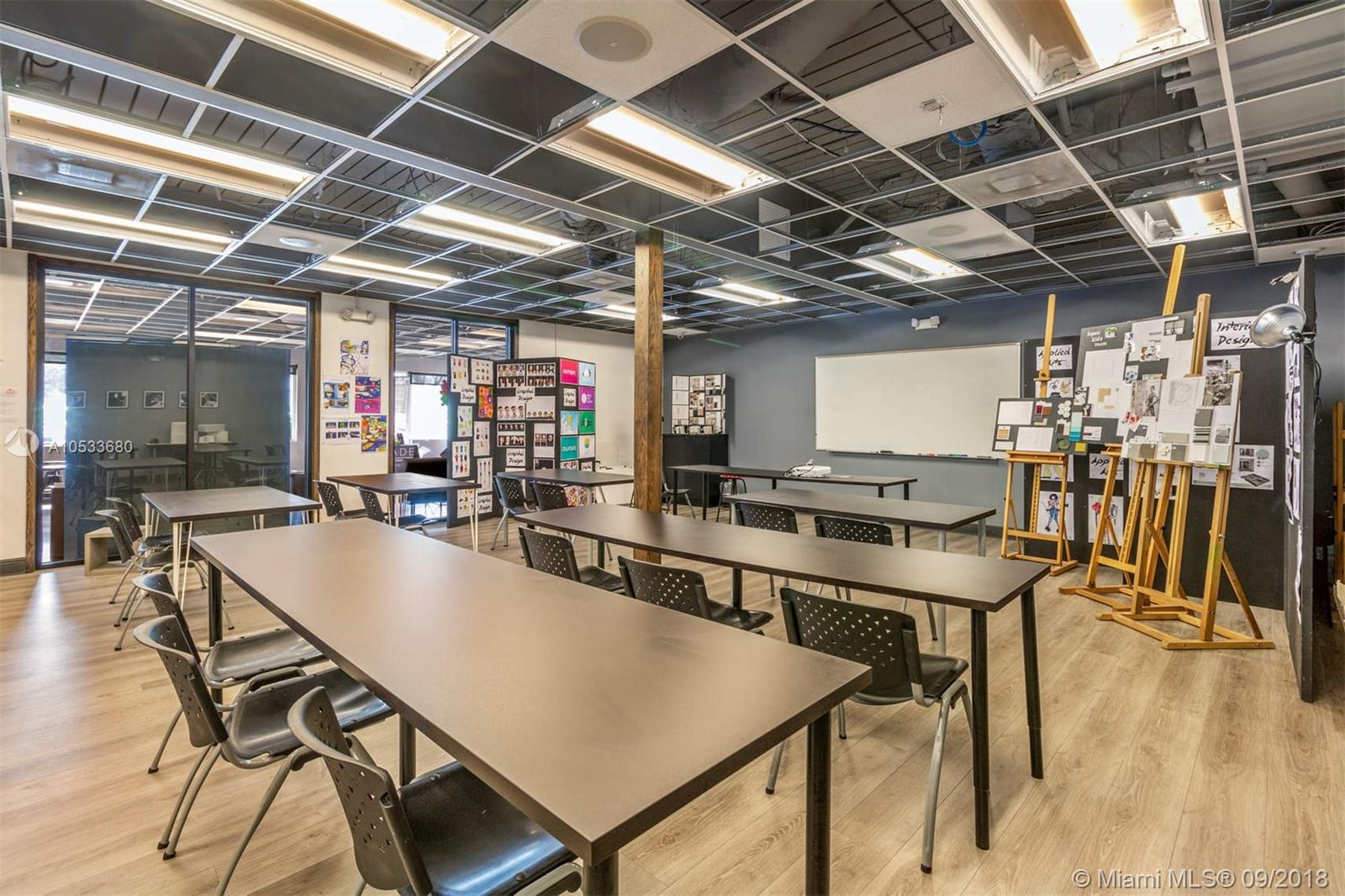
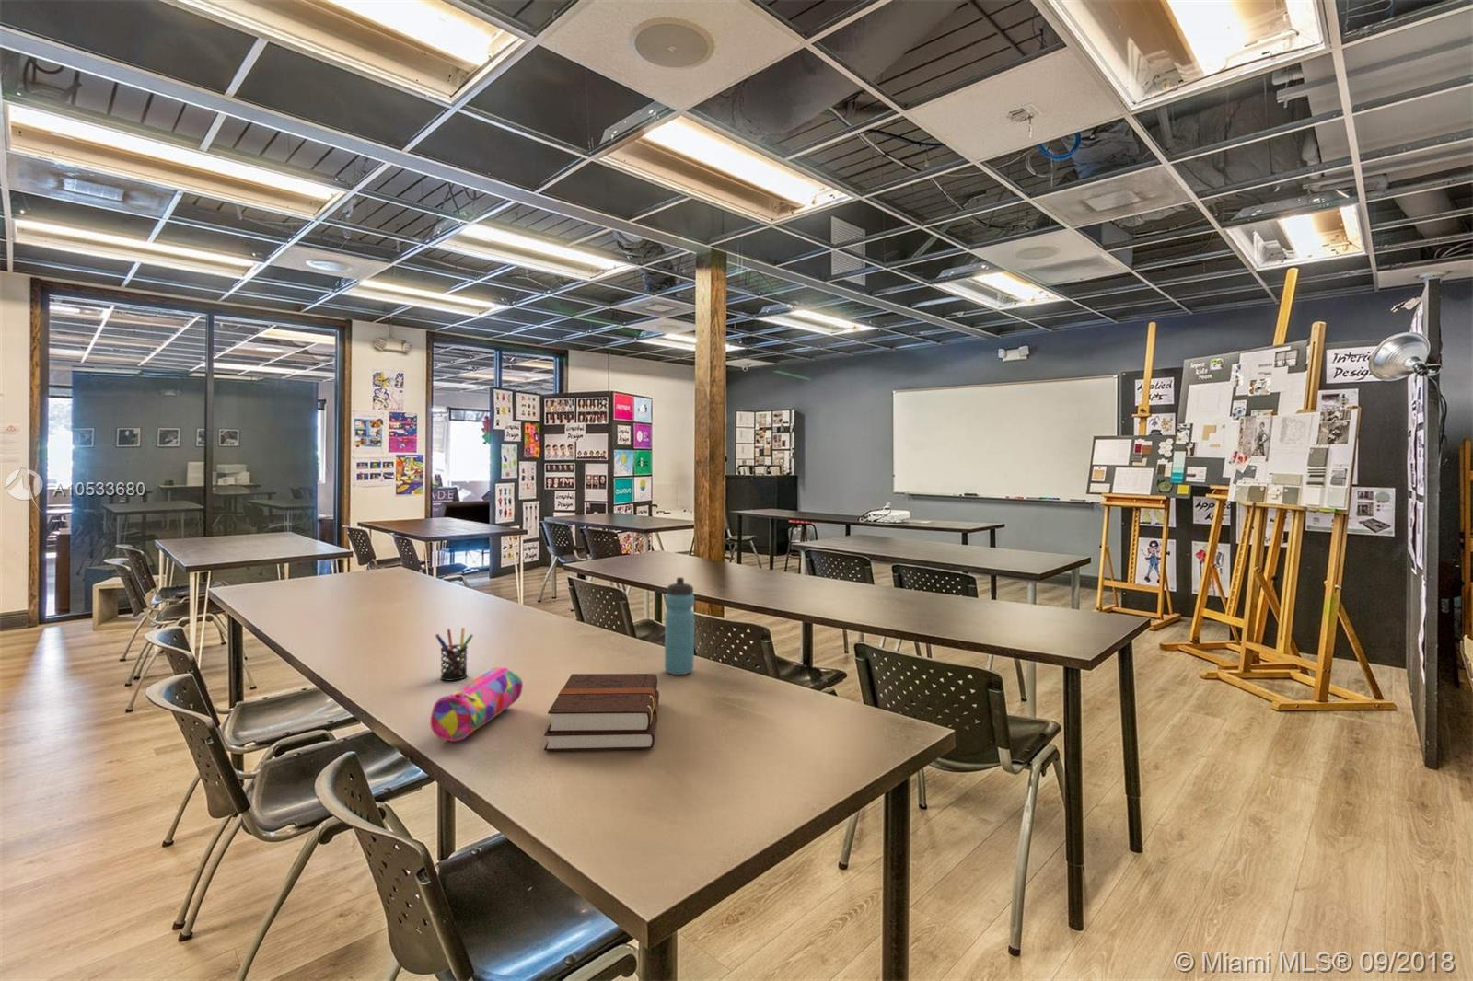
+ water bottle (679, 624)
+ pencil case (479, 701)
+ pen holder (456, 651)
+ hardback book (607, 707)
